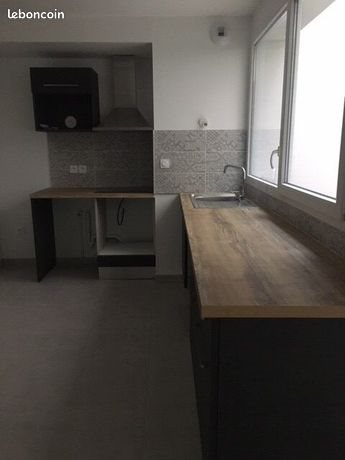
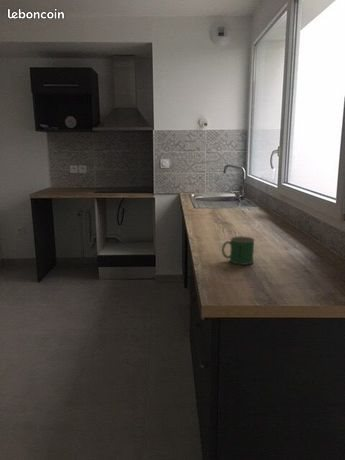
+ mug (237, 250)
